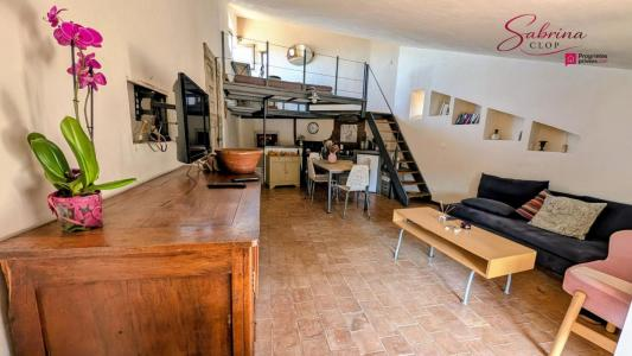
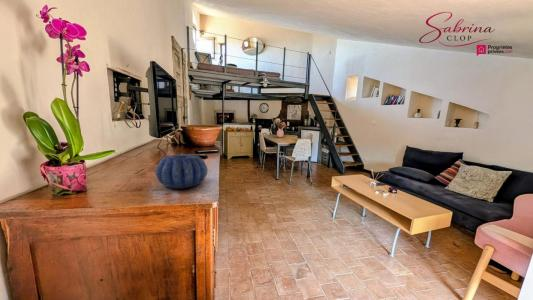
+ decorative bowl (182, 169)
